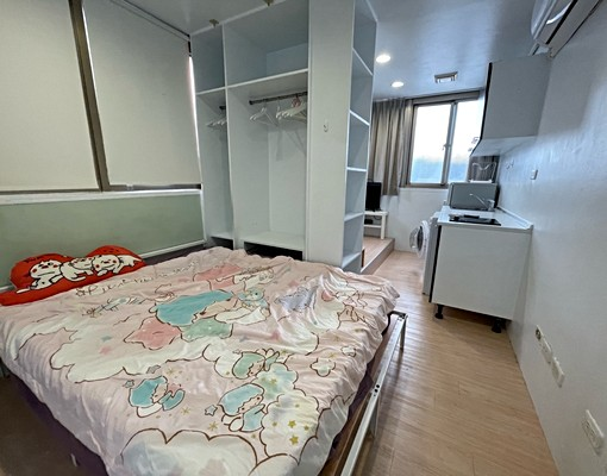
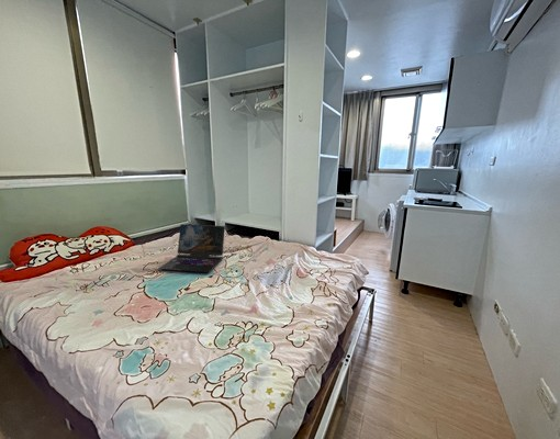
+ laptop (193, 247)
